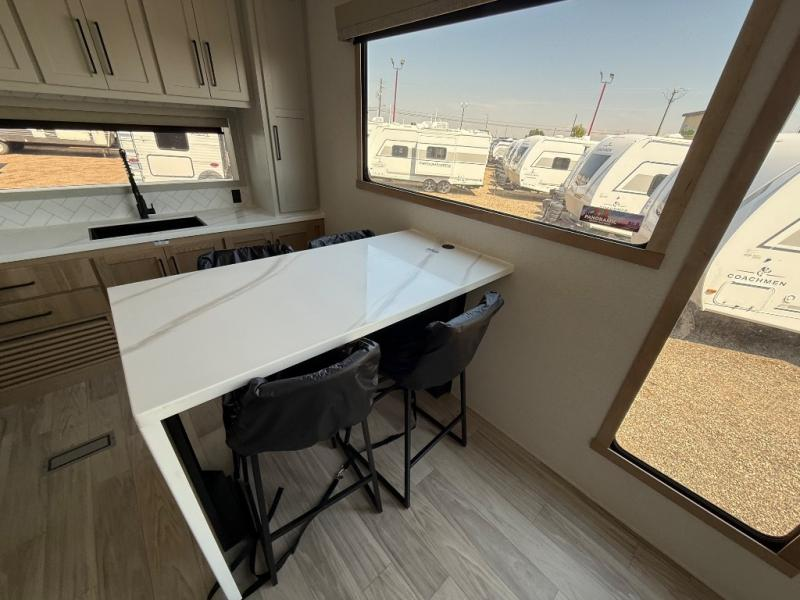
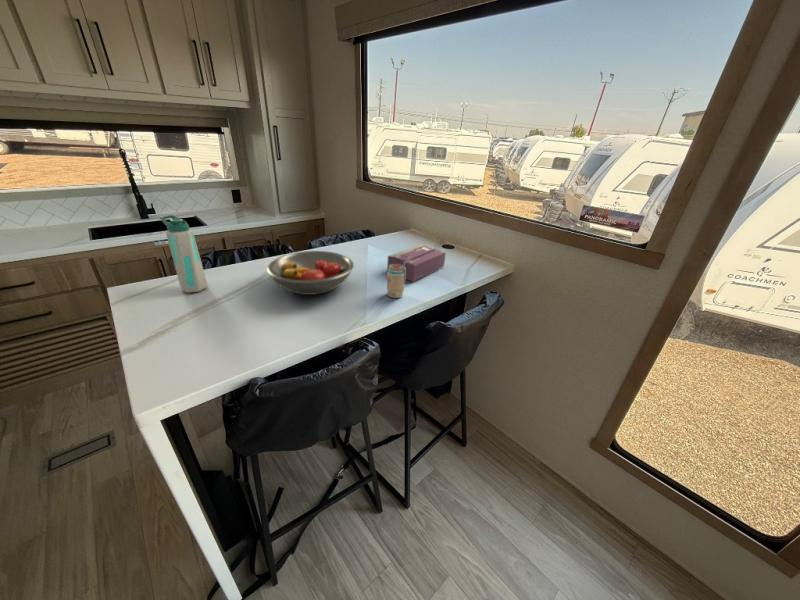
+ fruit bowl (312, 272)
+ tissue box (417, 261)
+ beverage can (396, 278)
+ water bottle (184, 255)
